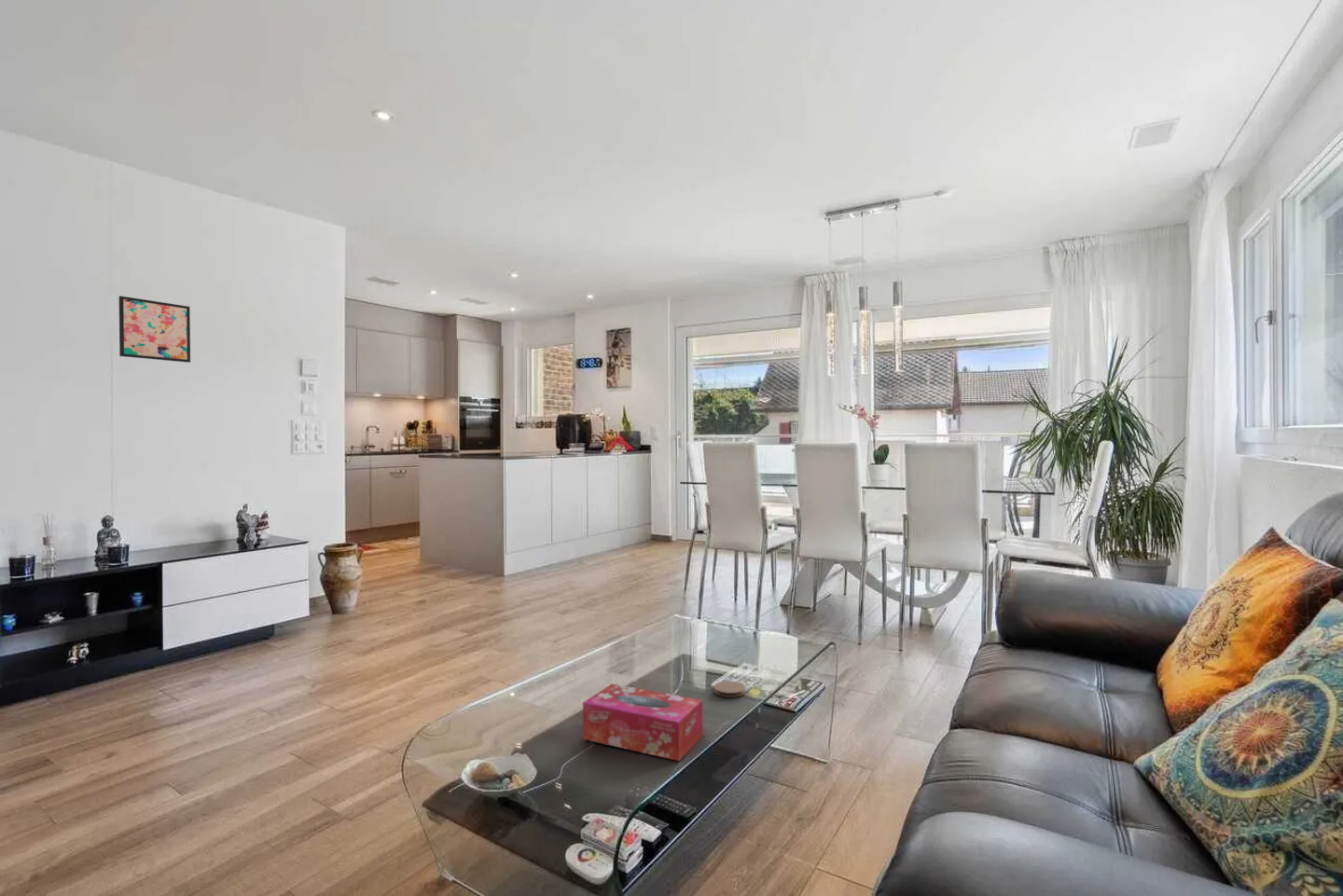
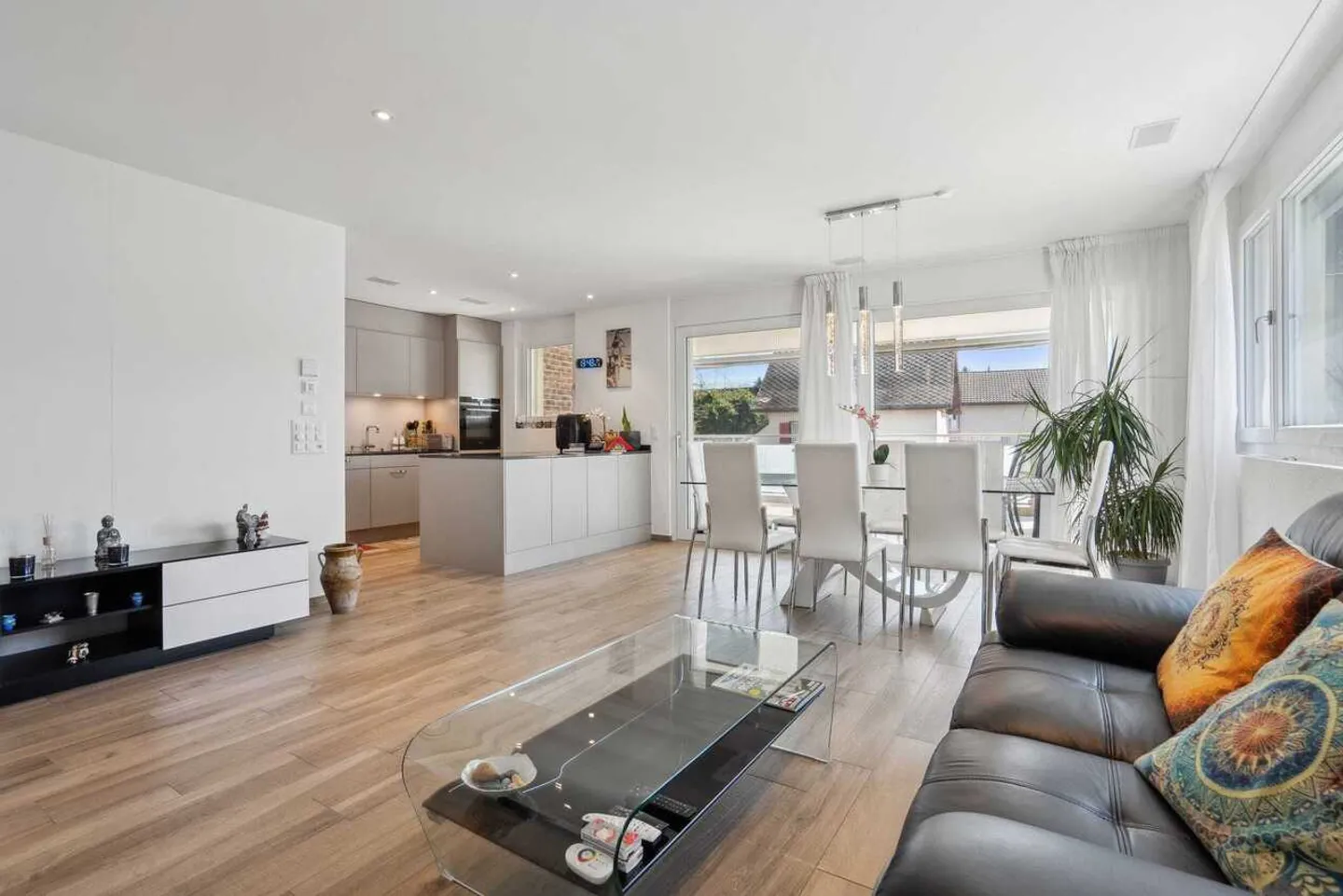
- coaster (729, 688)
- tissue box (643, 719)
- wall art (156, 330)
